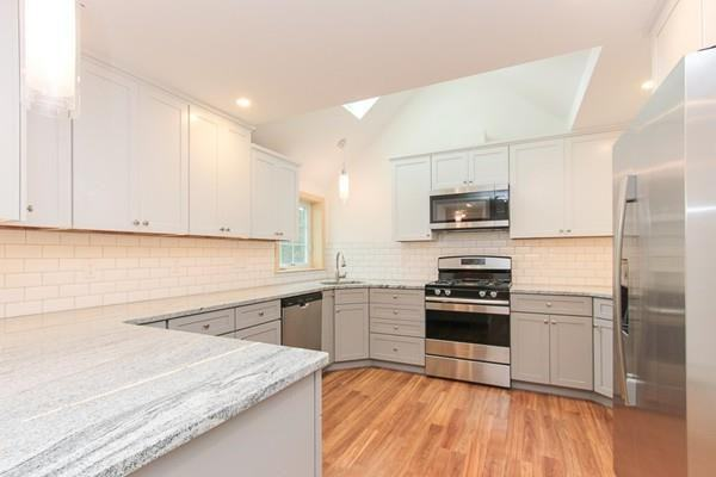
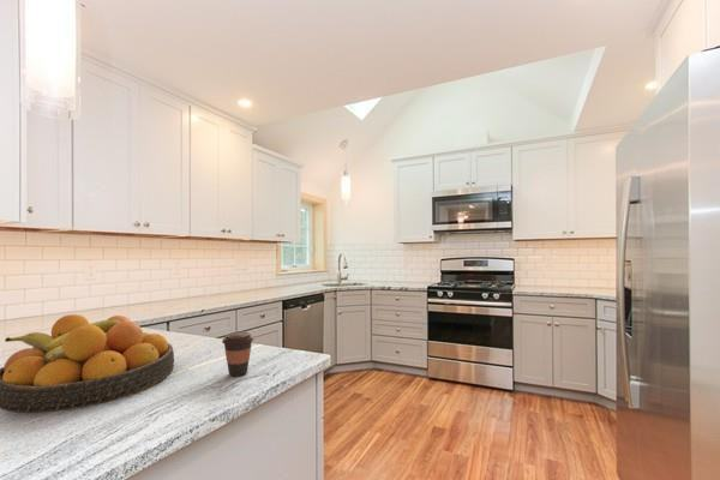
+ coffee cup (238, 353)
+ fruit bowl (94, 348)
